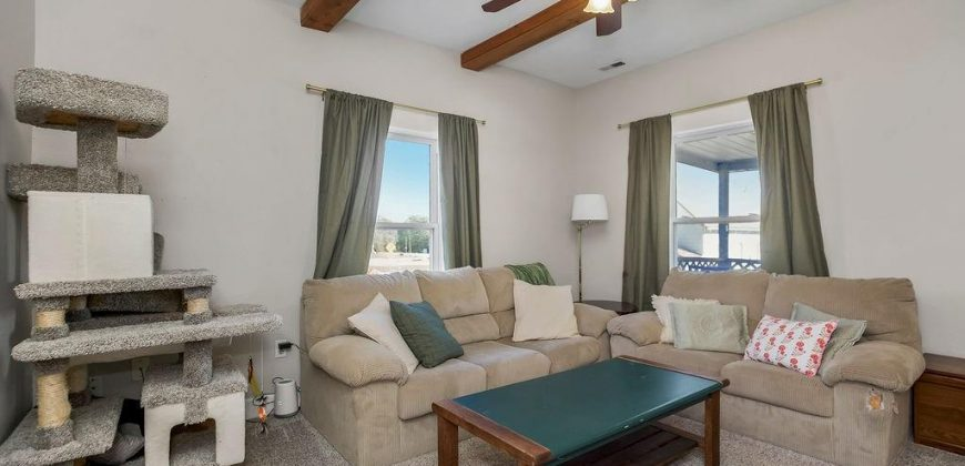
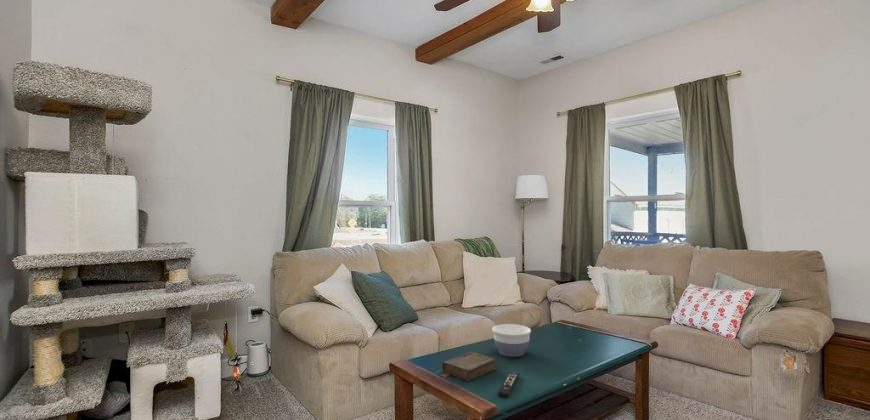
+ remote control (509, 383)
+ book (465, 366)
+ bowl (511, 340)
